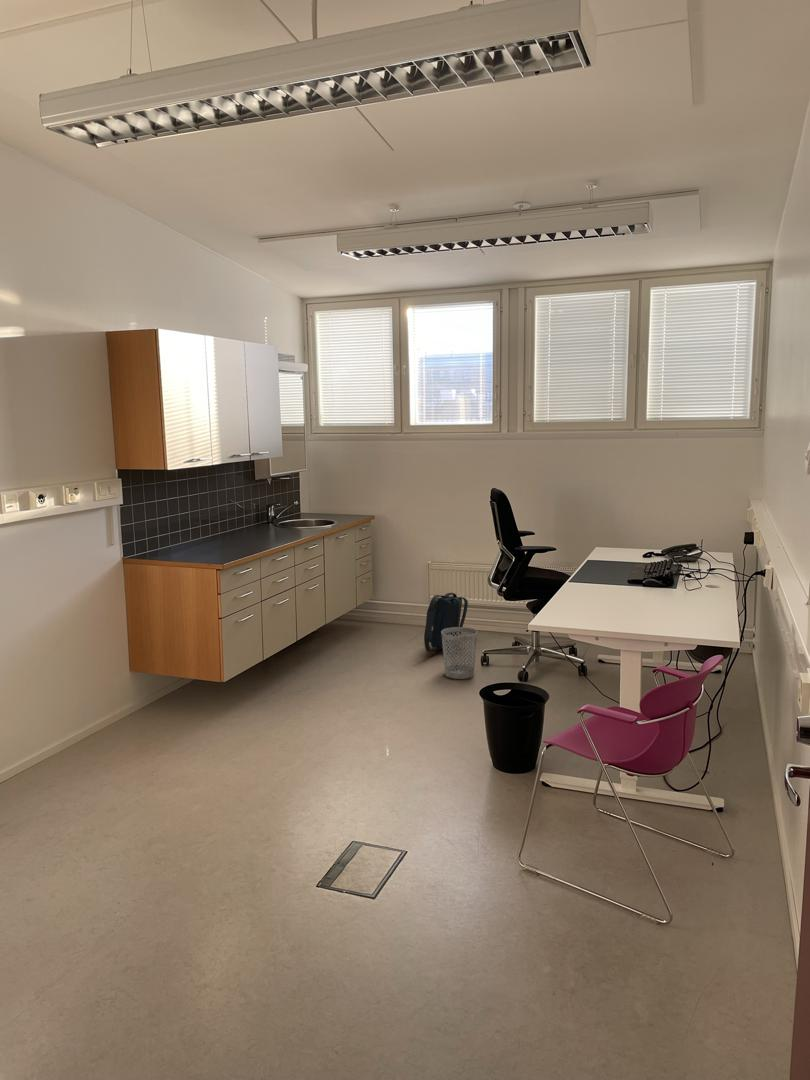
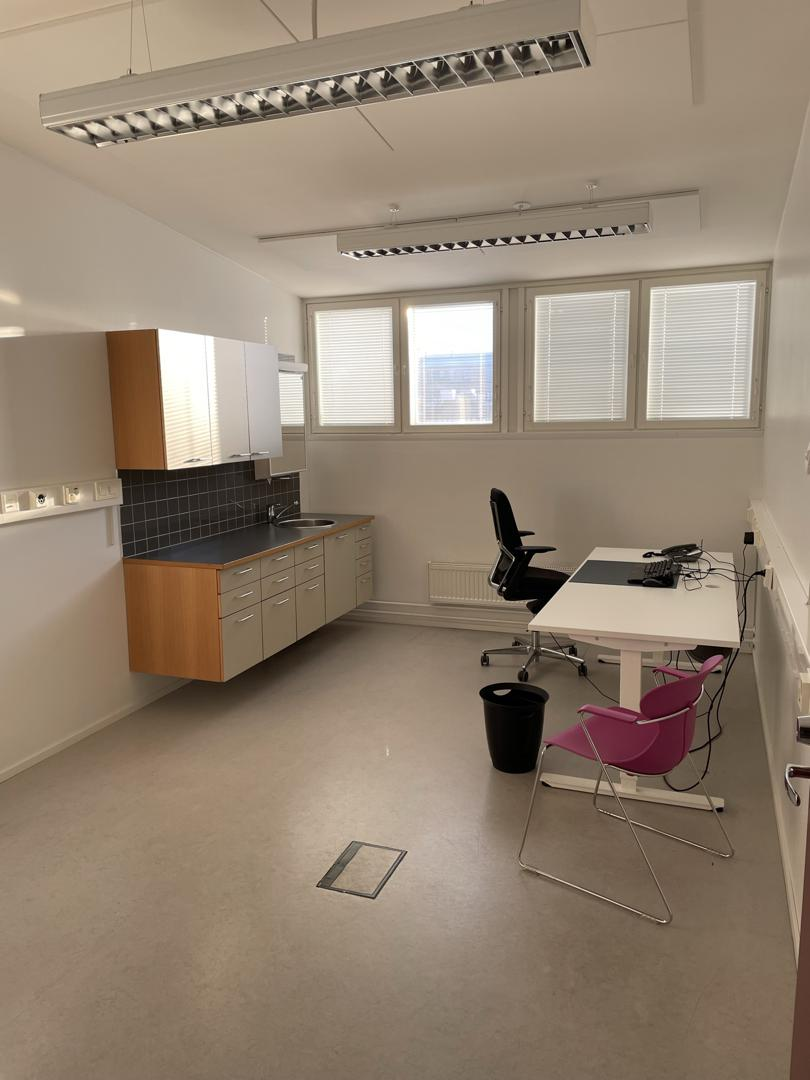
- backpack (446, 622)
- wastebasket (459, 653)
